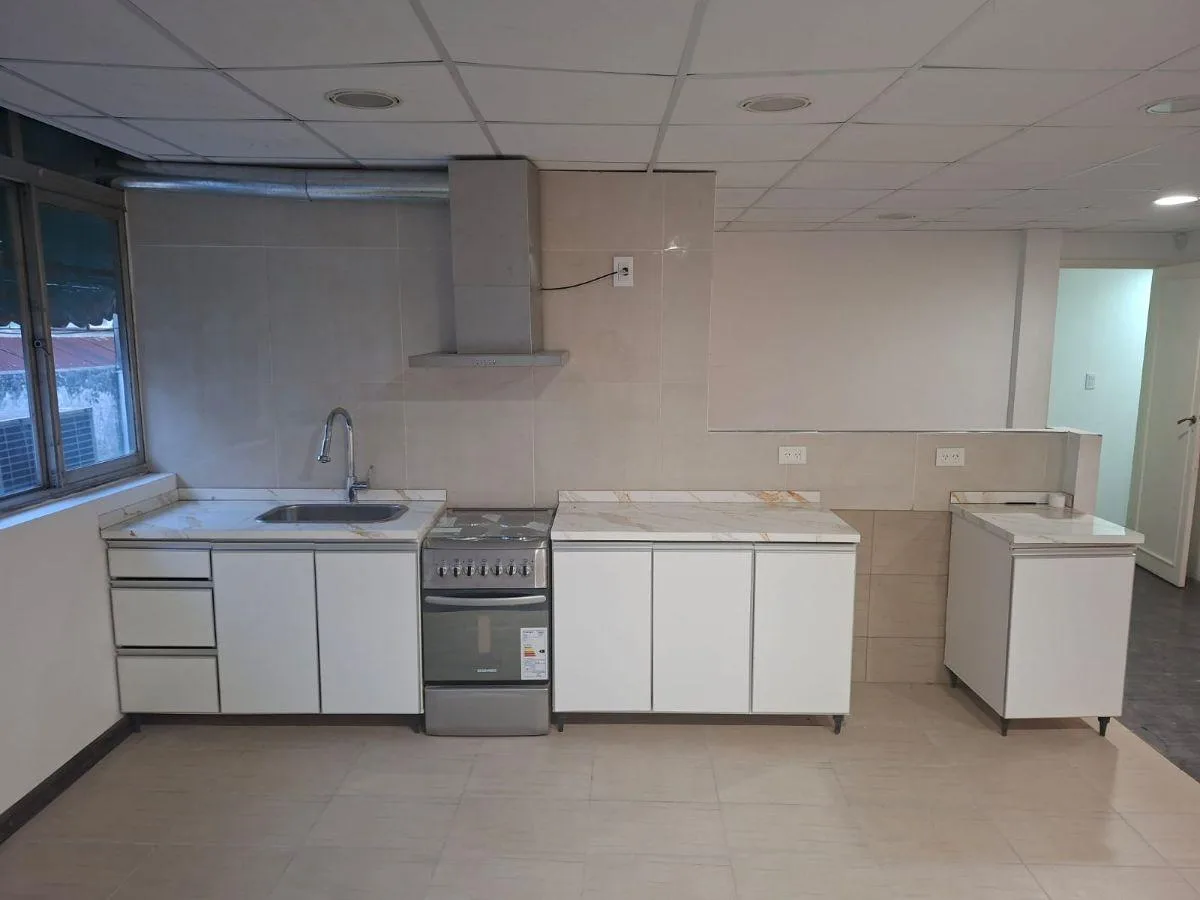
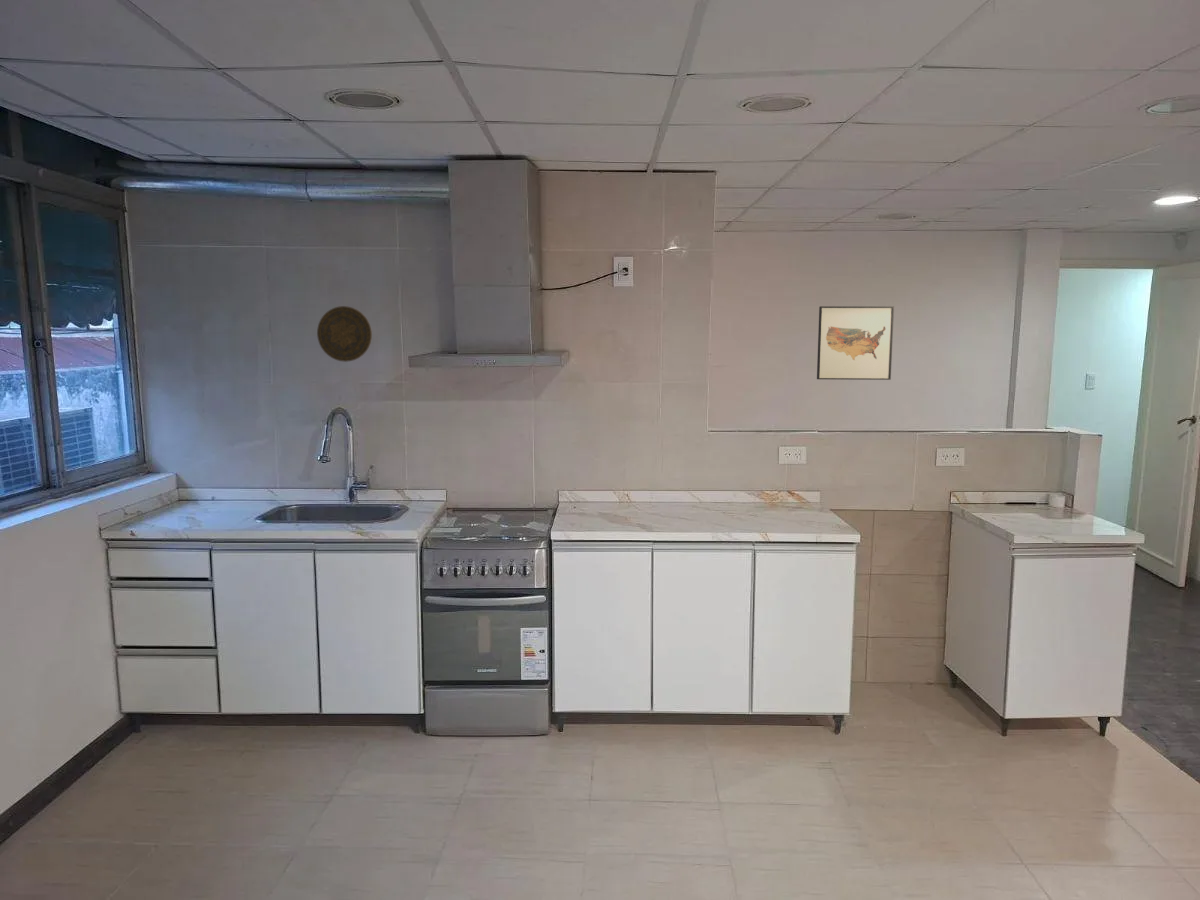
+ wall art (855, 343)
+ decorative plate (343, 333)
